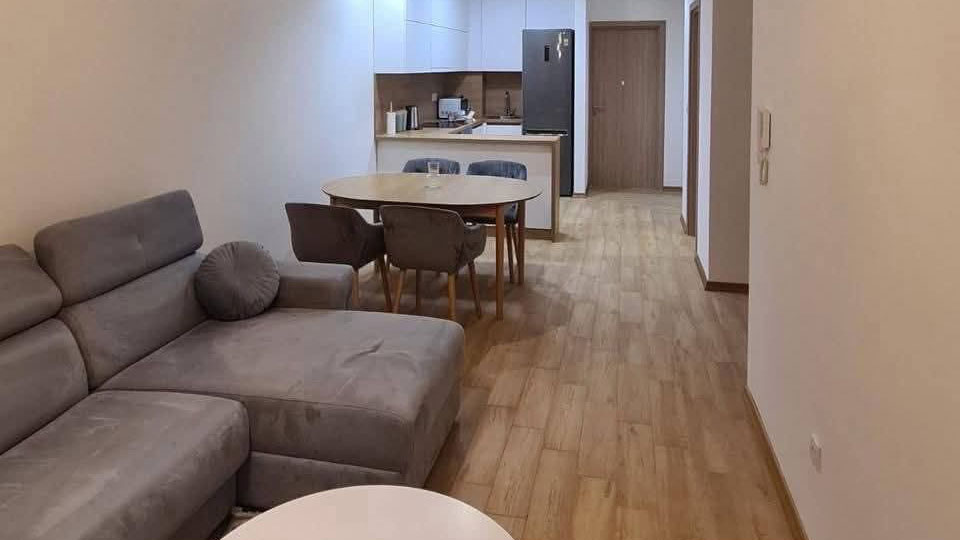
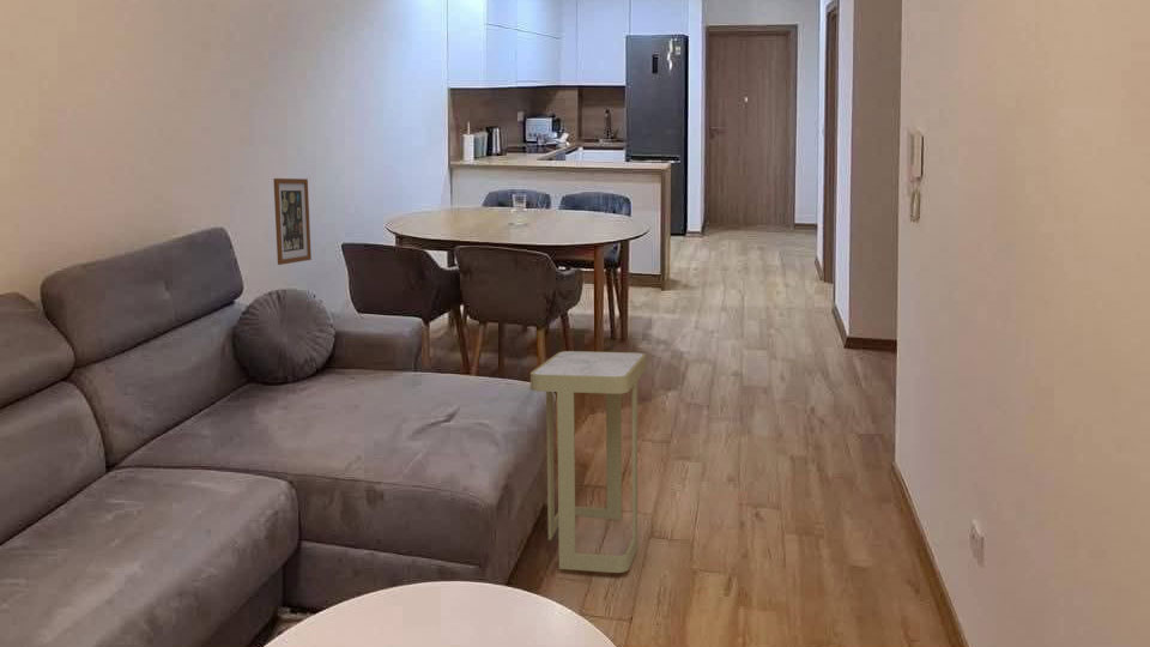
+ side table (606, 454)
+ wall art (292, 220)
